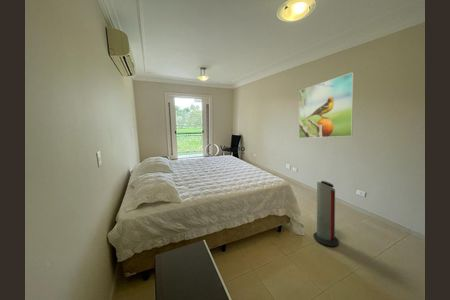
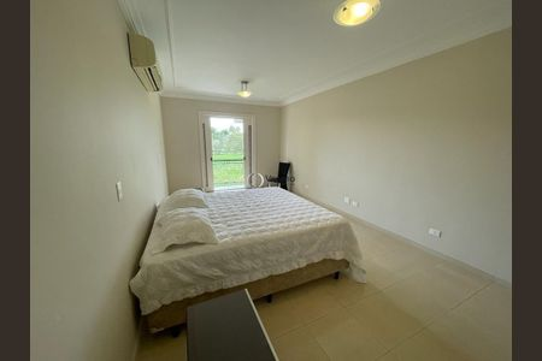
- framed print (322, 110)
- air purifier (325, 210)
